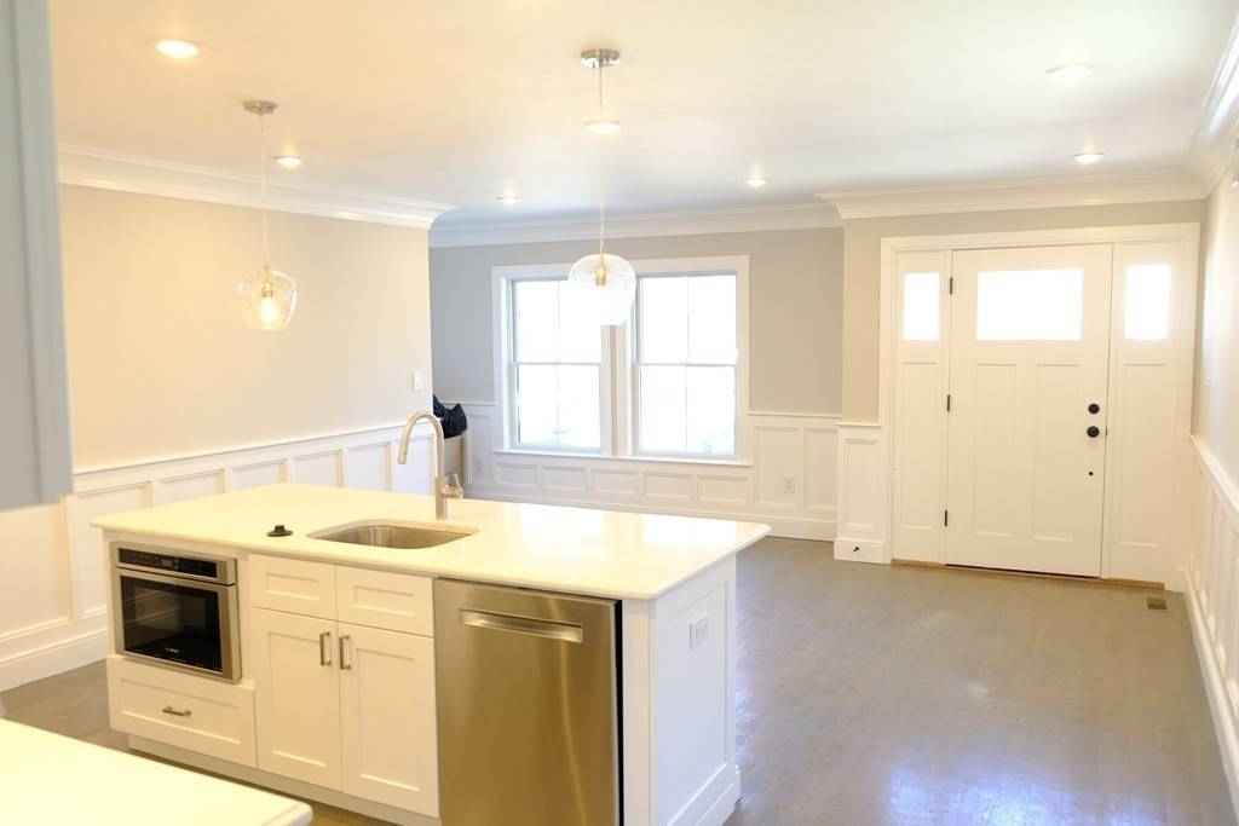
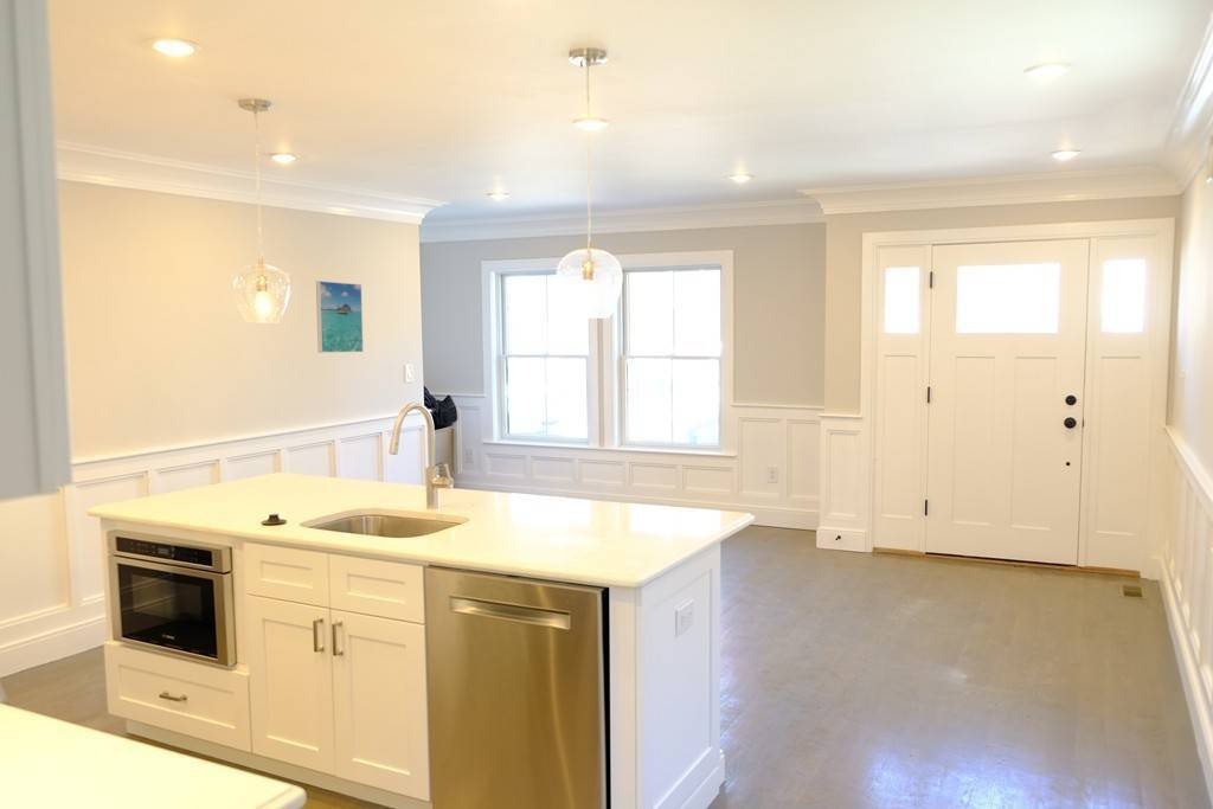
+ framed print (340, 317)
